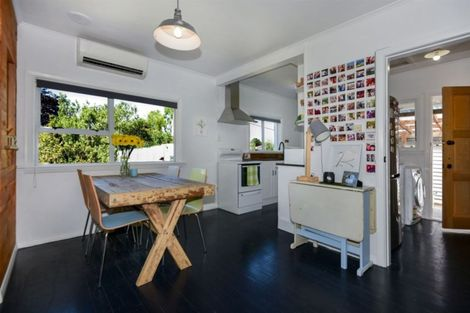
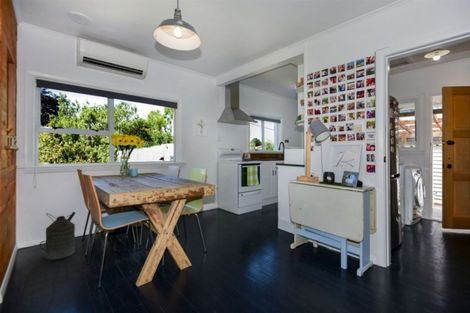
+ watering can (58, 233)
